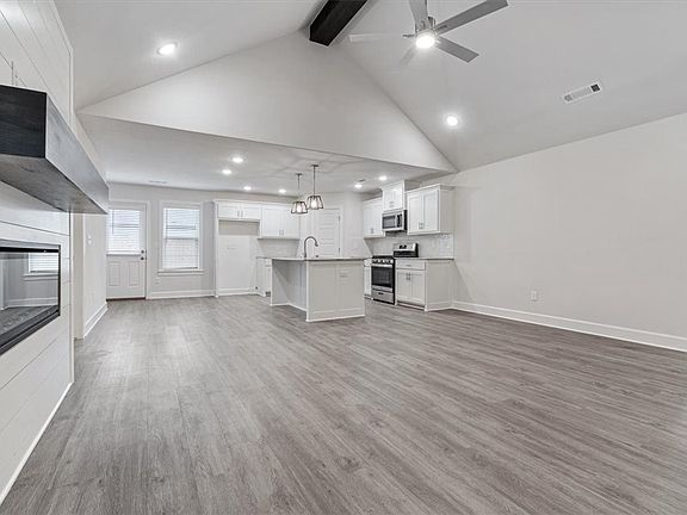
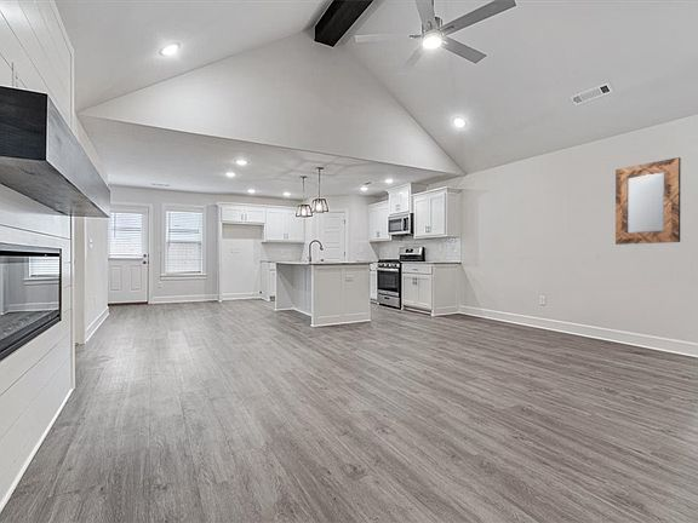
+ home mirror (646, 203)
